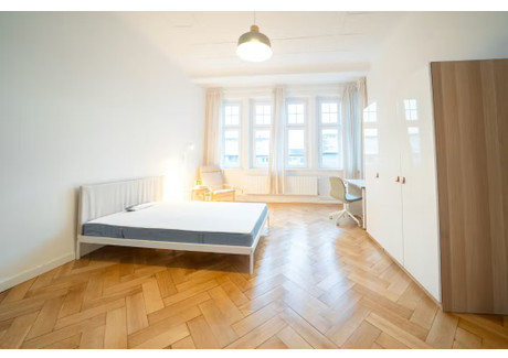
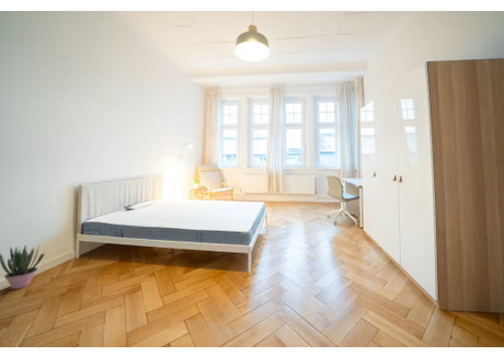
+ potted plant (22, 265)
